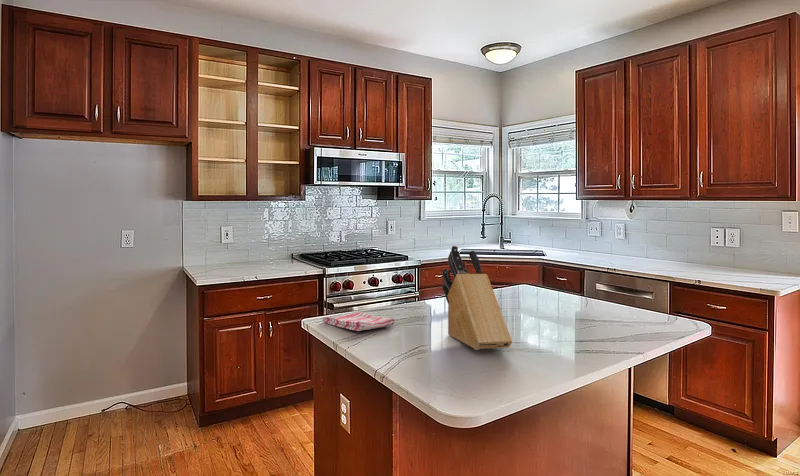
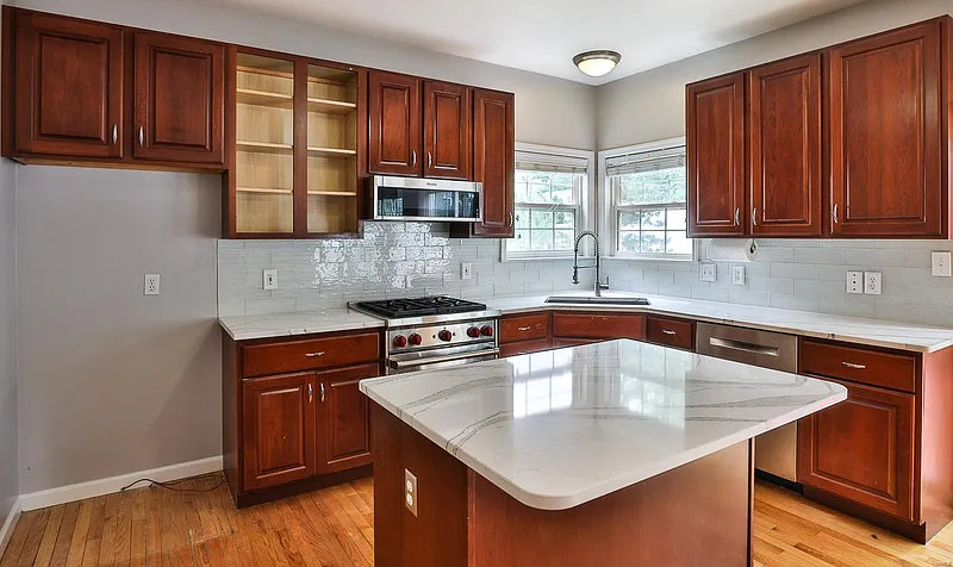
- knife block (472, 293)
- dish towel (358, 319)
